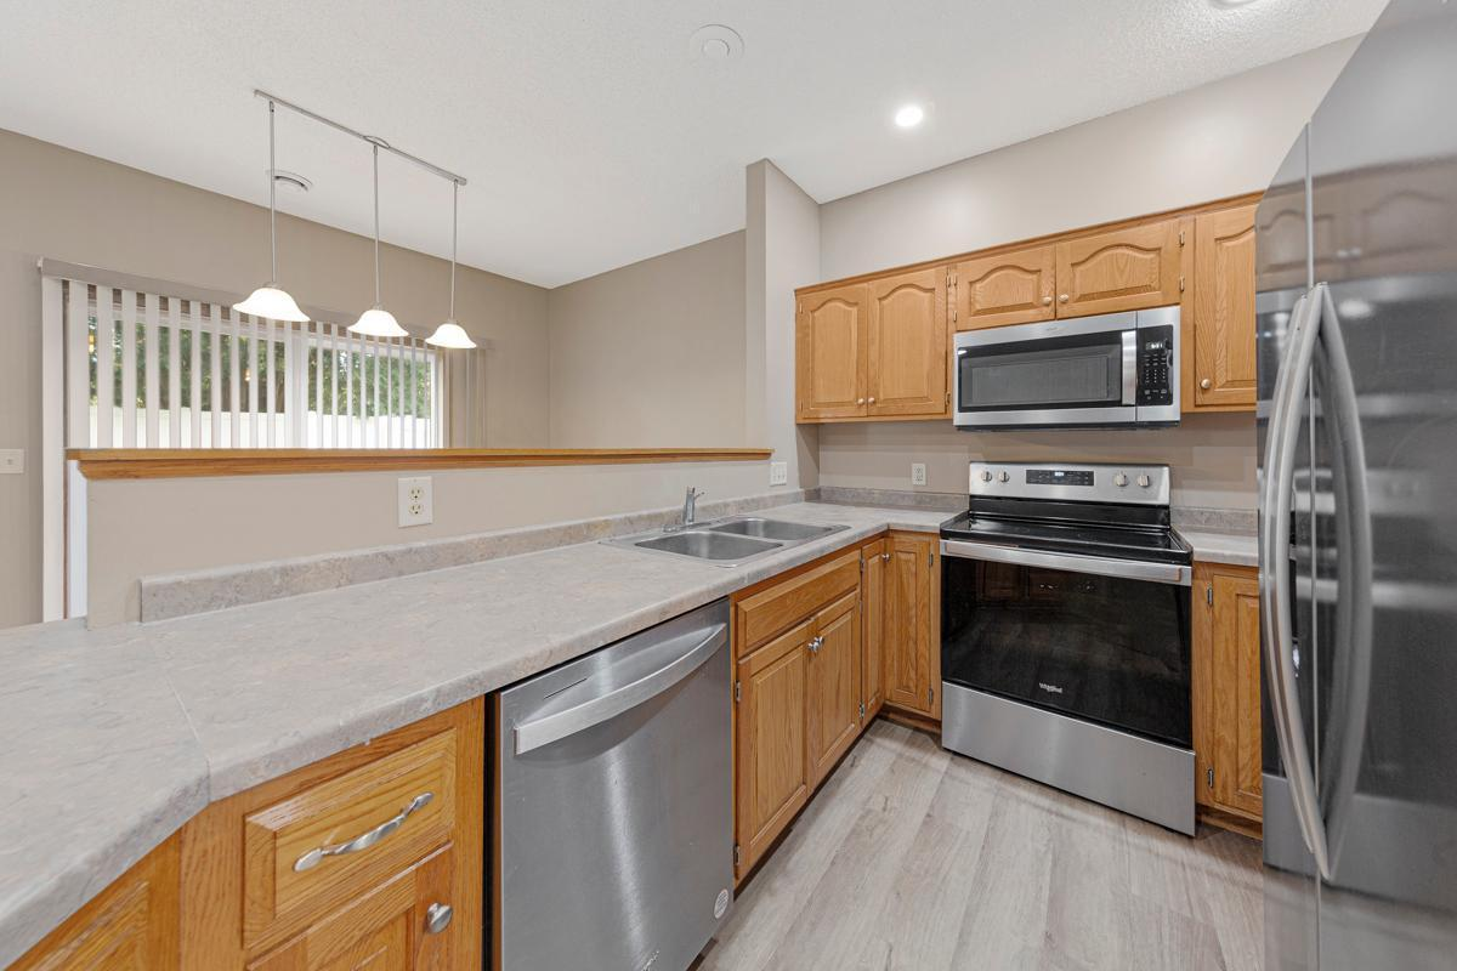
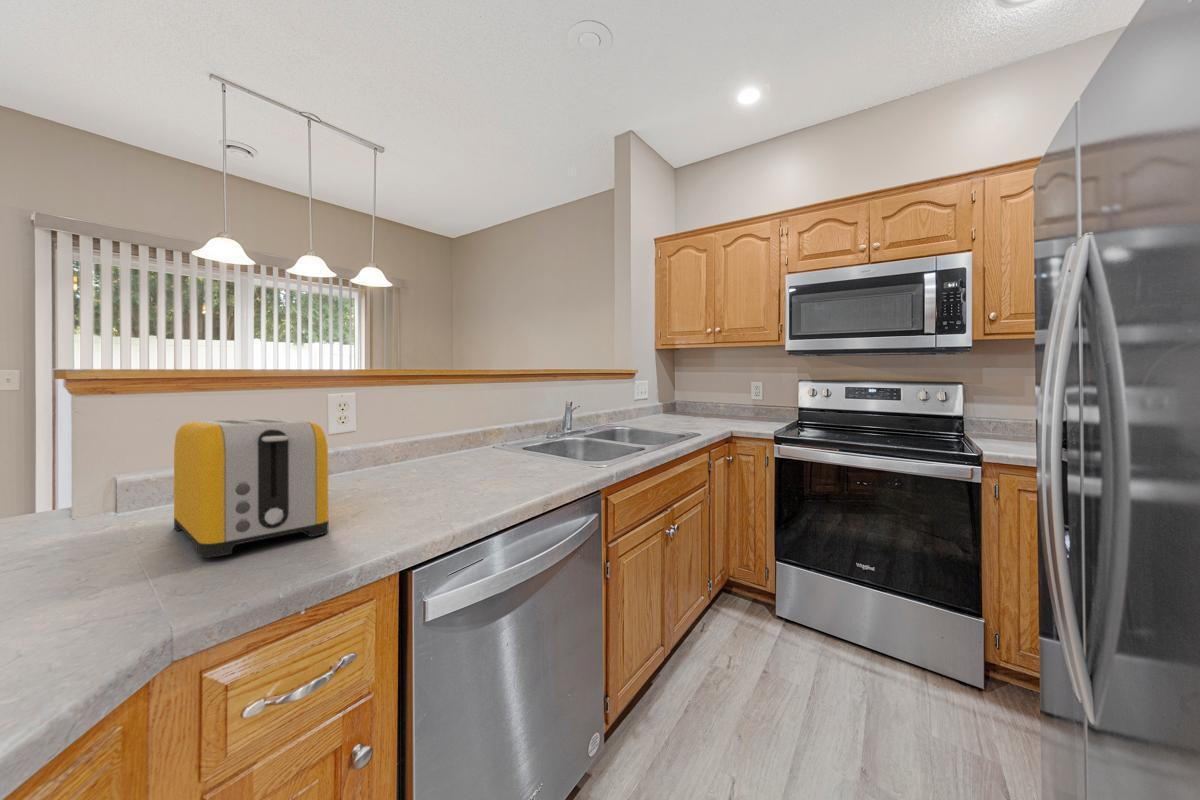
+ toaster (251, 475)
